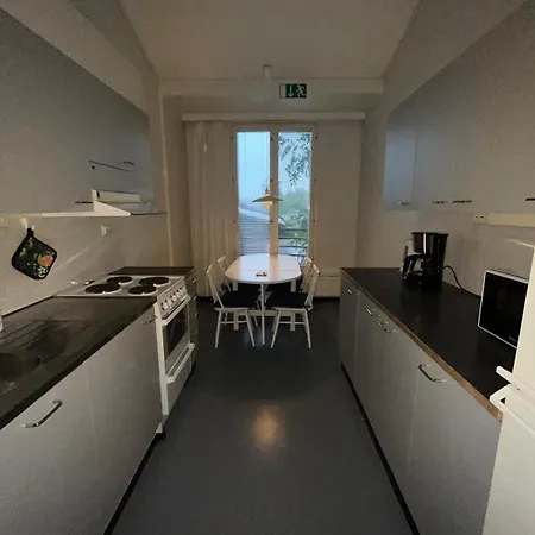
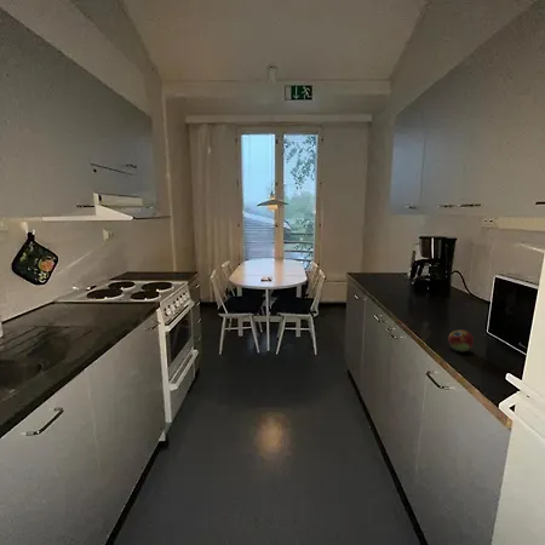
+ fruit (460, 340)
